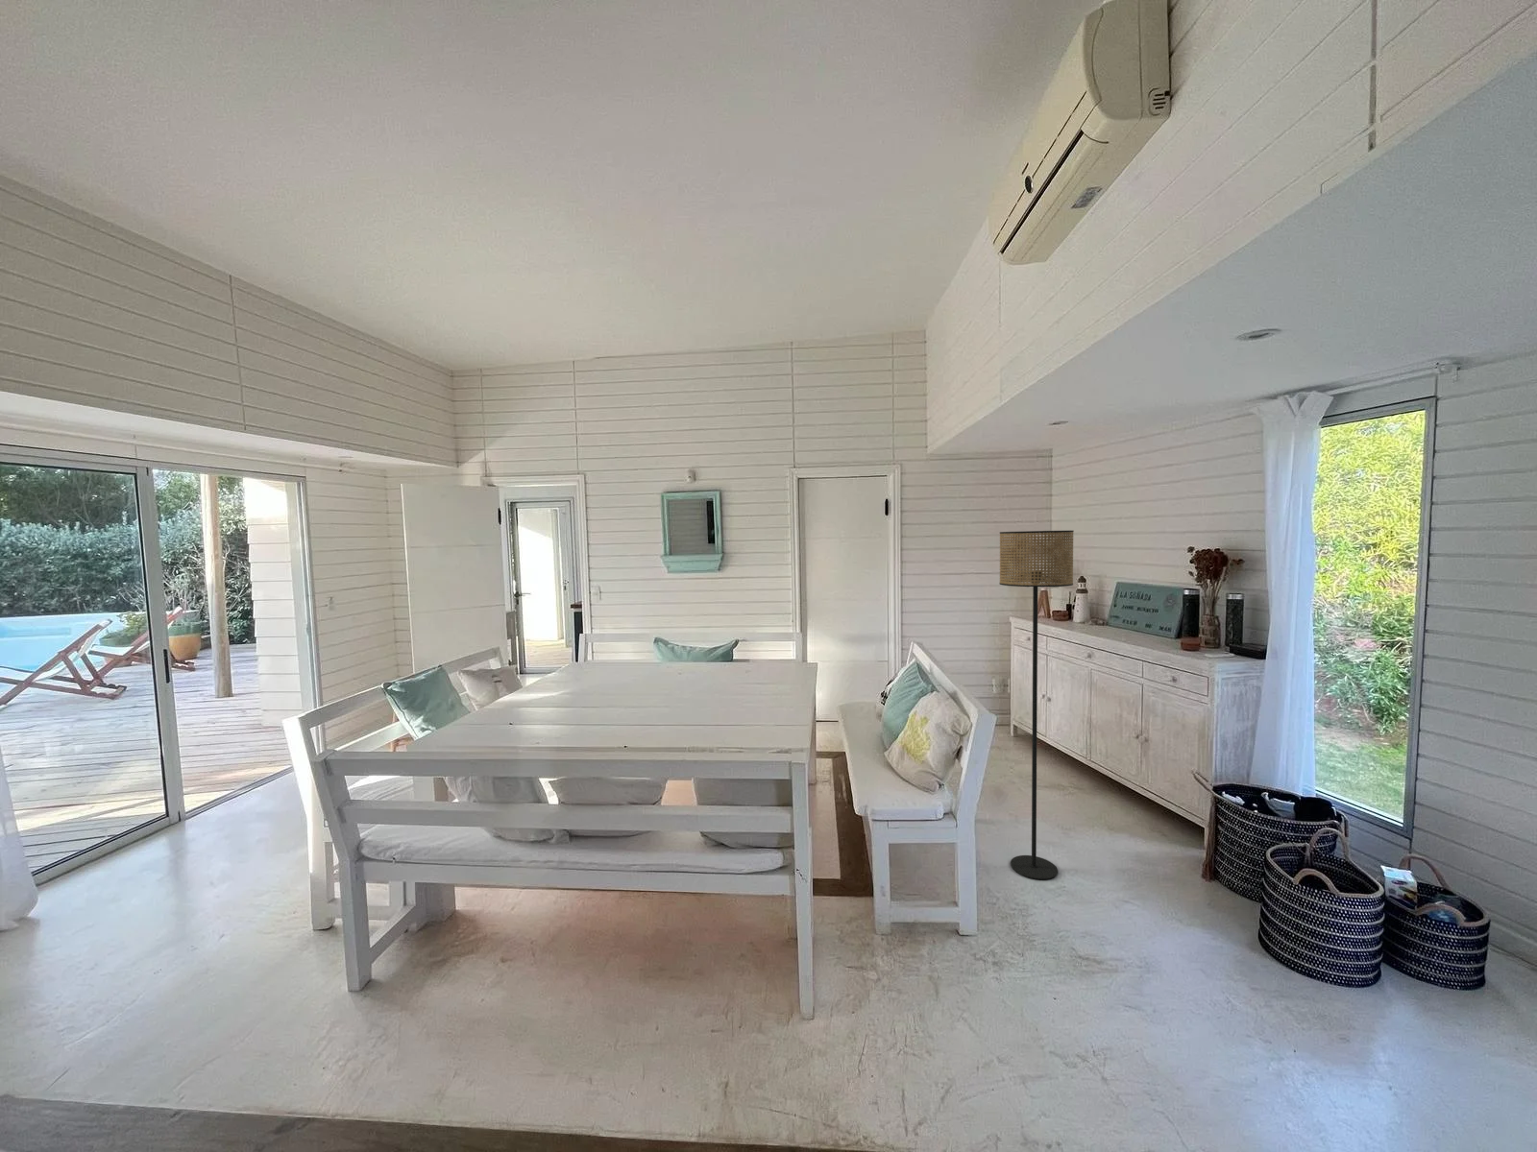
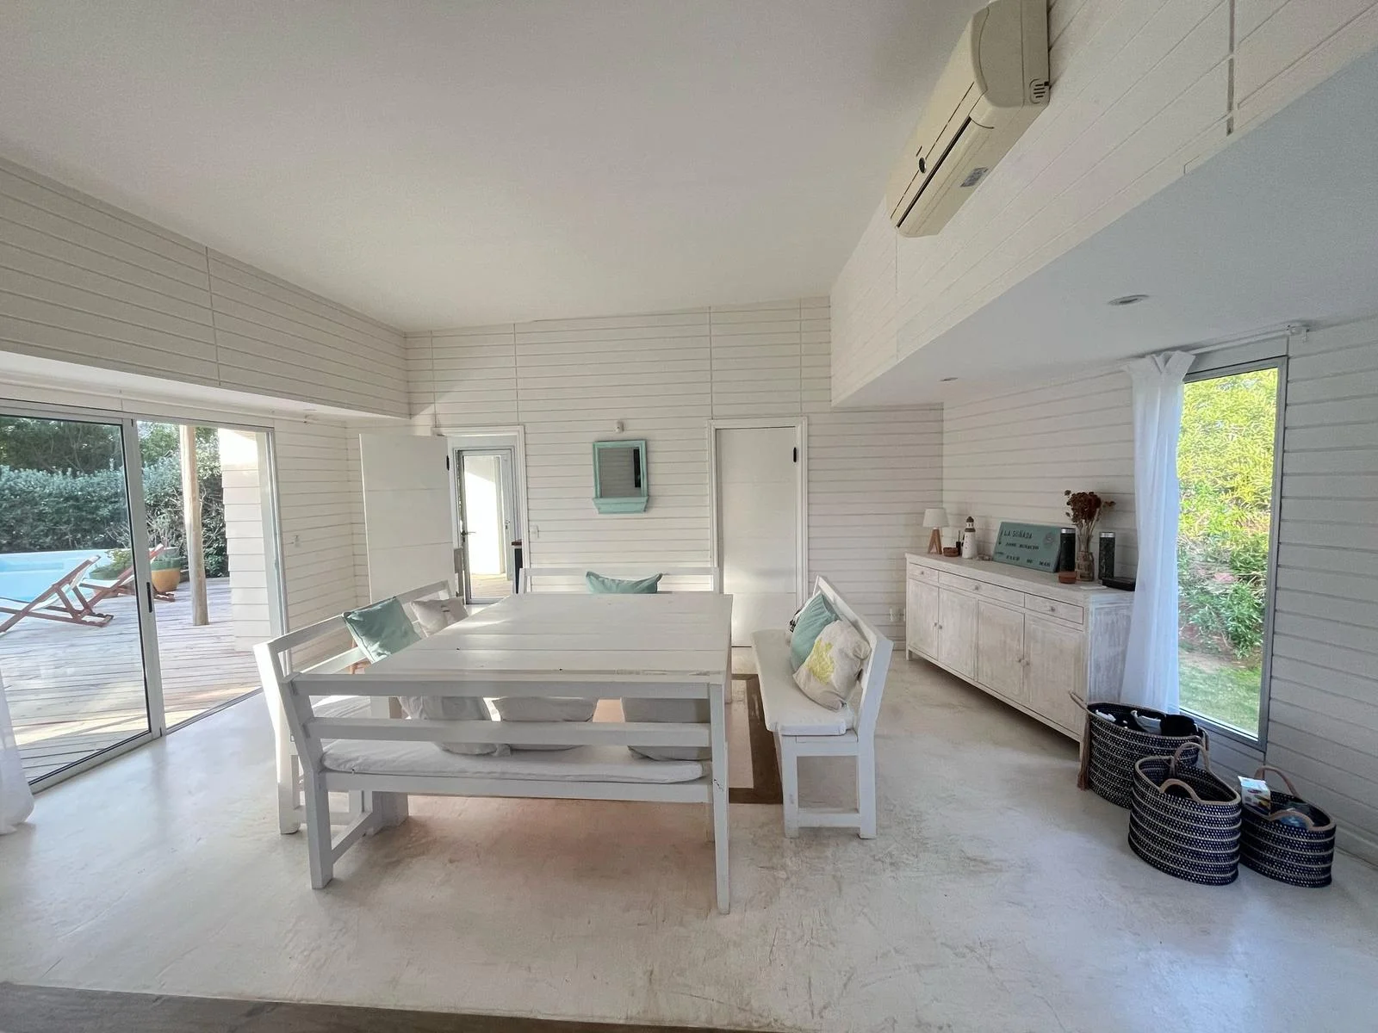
- floor lamp (1035, 702)
